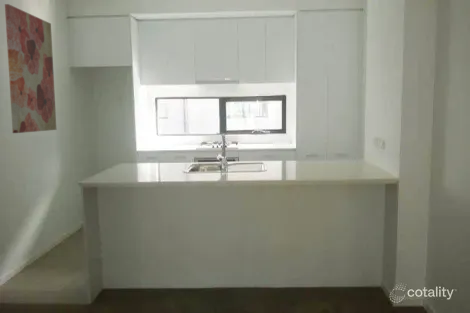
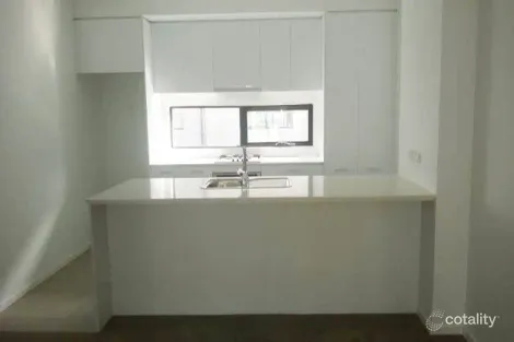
- wall art (33, 73)
